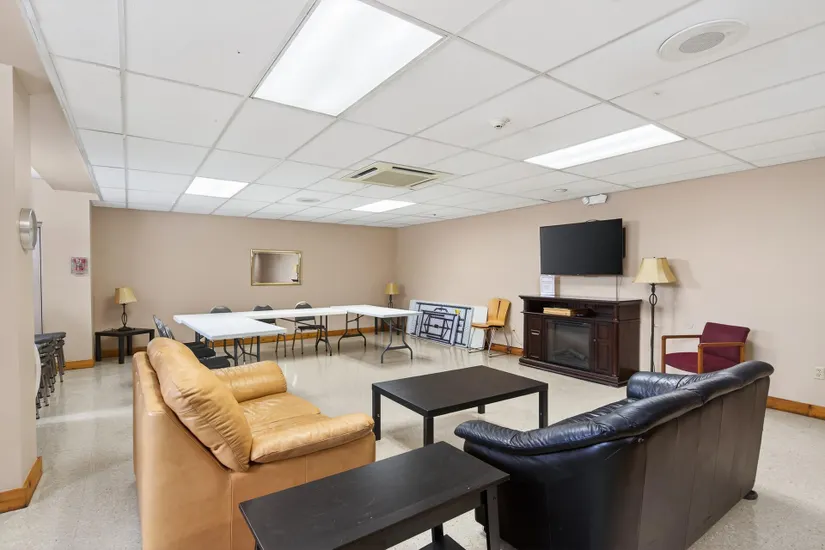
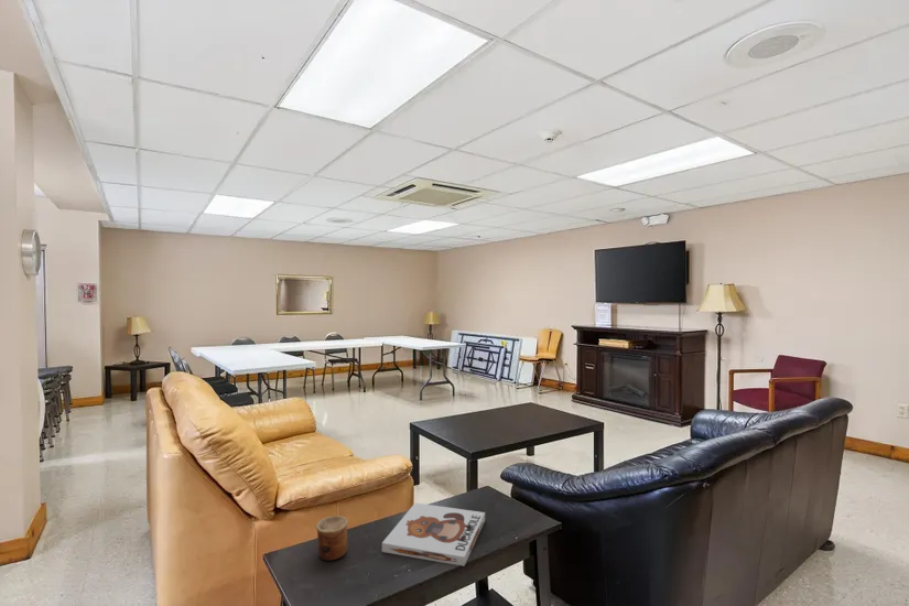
+ cup (332, 539)
+ board game (436, 530)
